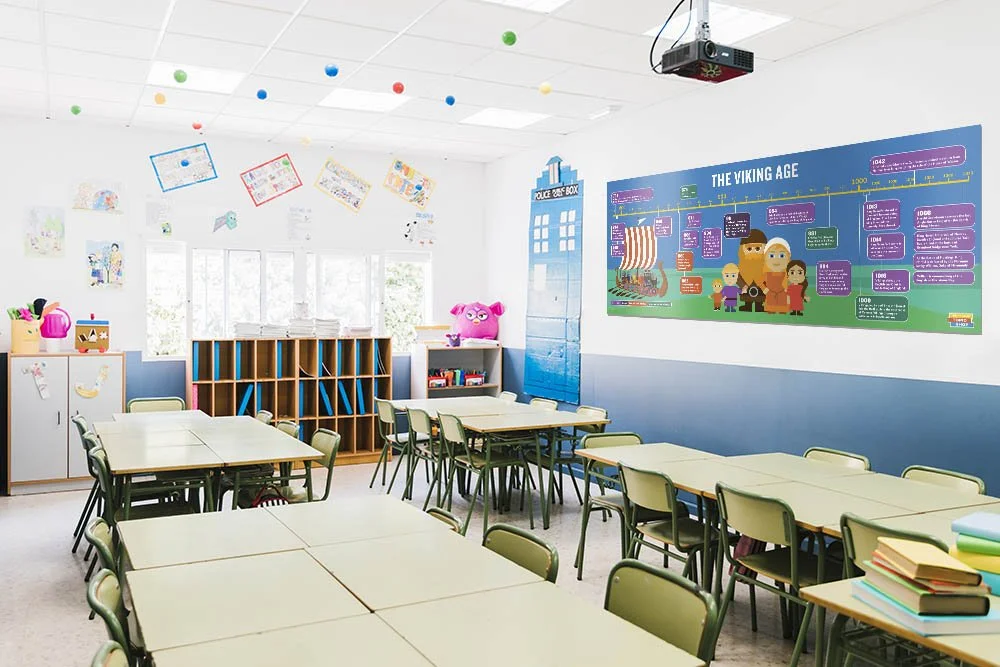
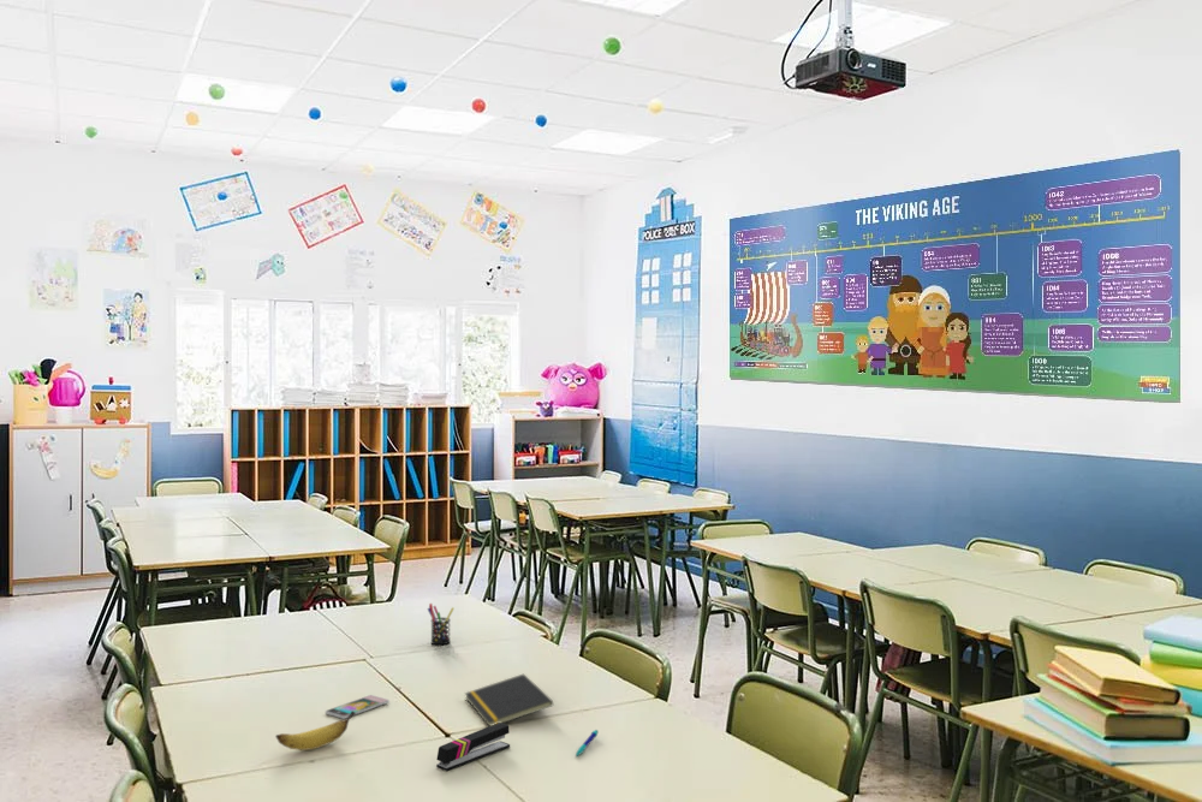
+ smartphone (357, 706)
+ banana (316, 732)
+ stapler (474, 744)
+ pen (585, 743)
+ notepad (507, 699)
+ pen holder (439, 623)
